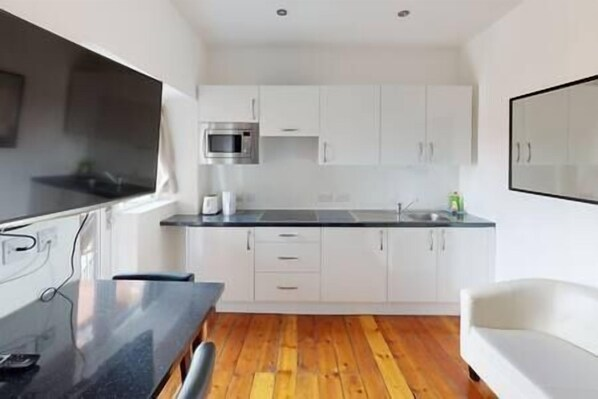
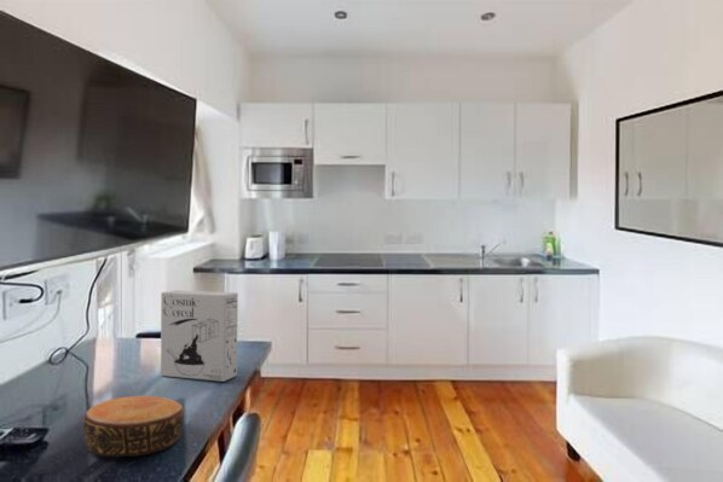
+ bowl (134, 422)
+ cereal box (198, 333)
